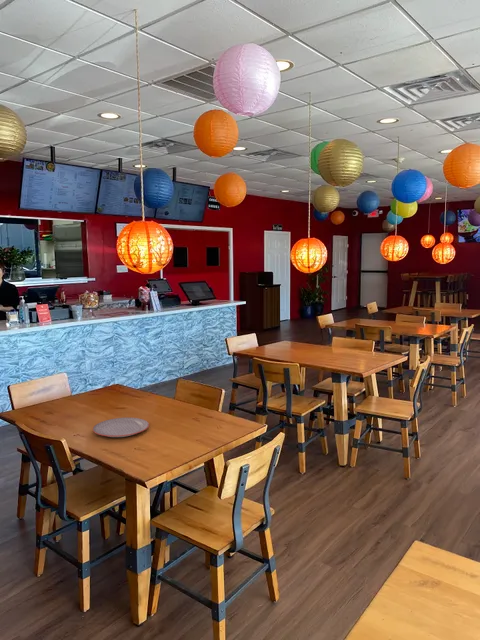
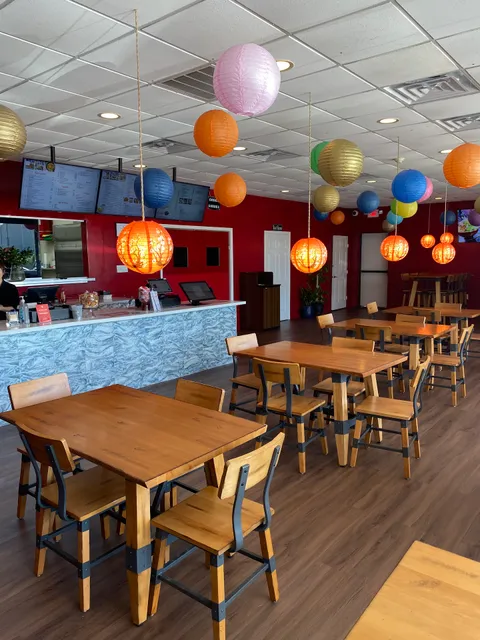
- plate (121, 428)
